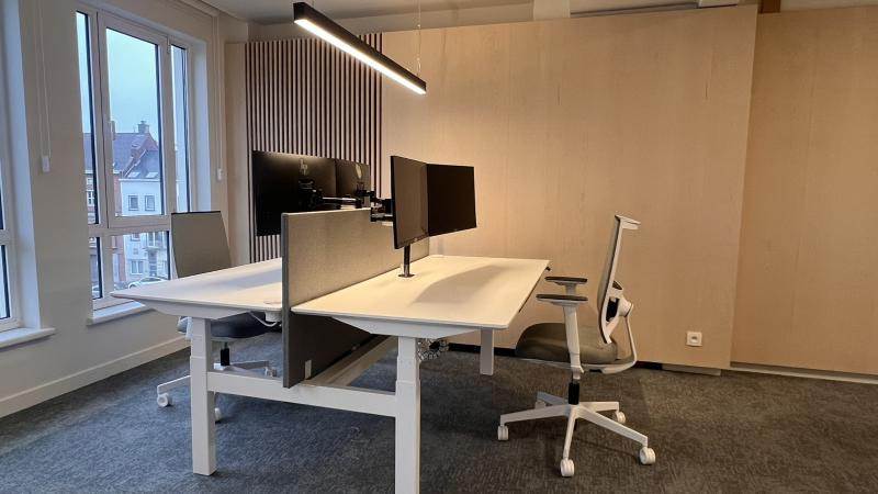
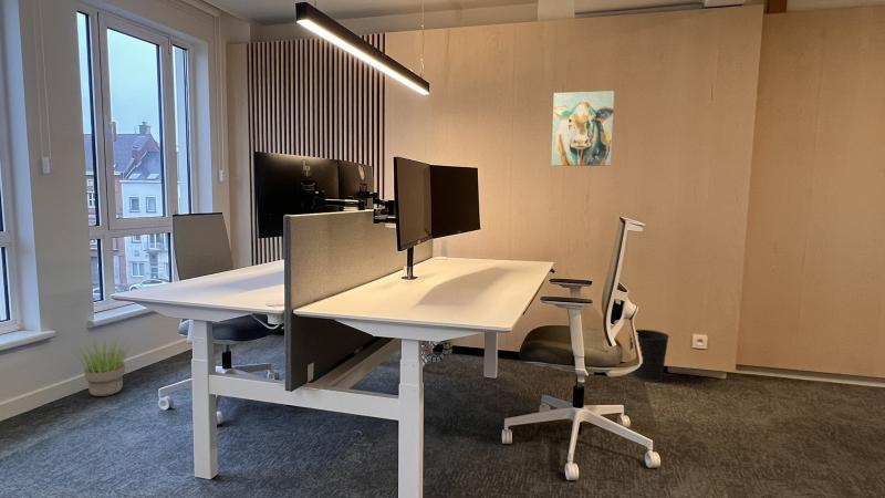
+ wastebasket (647, 355)
+ potted plant (105, 369)
+ wall art (582, 128)
